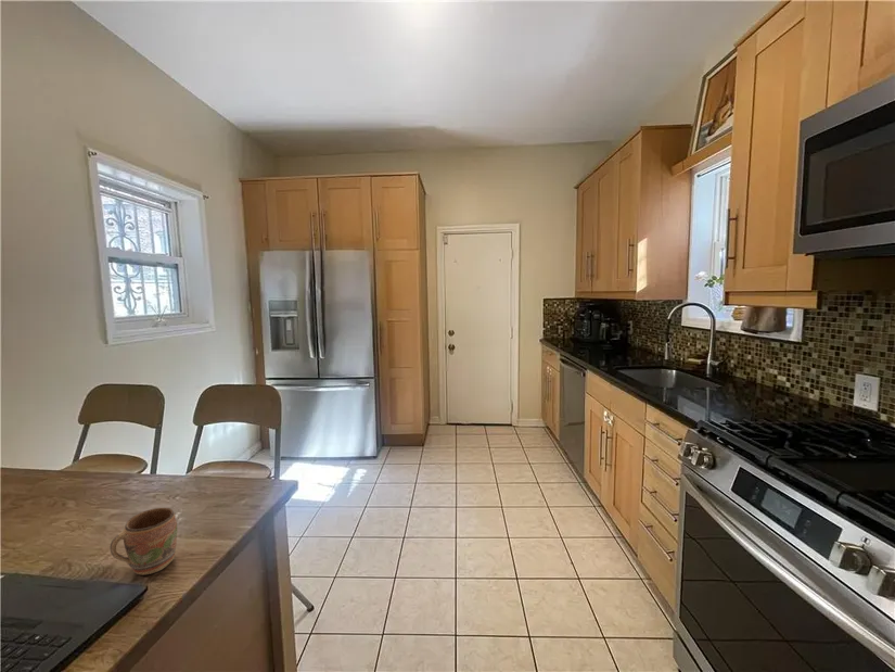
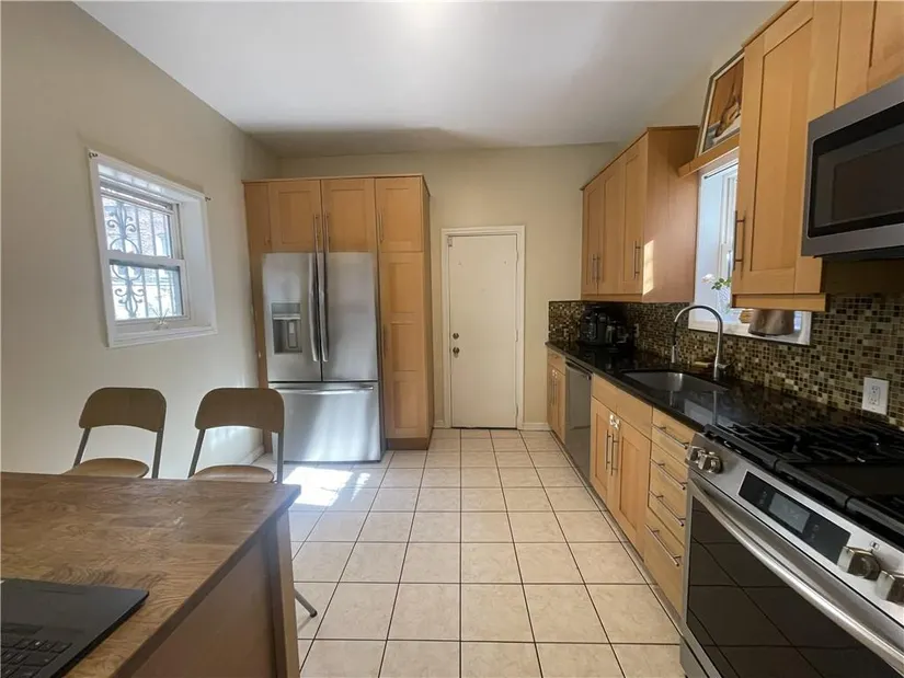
- mug (148, 542)
